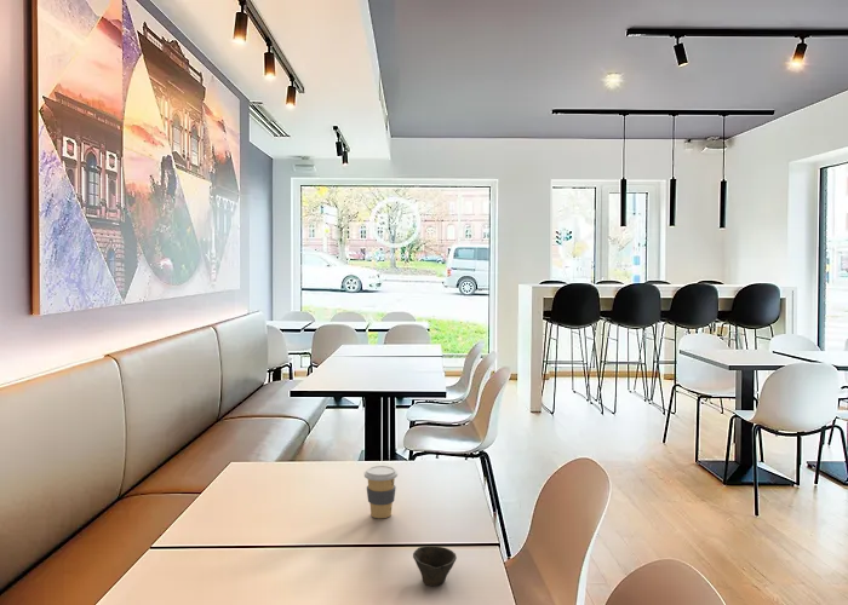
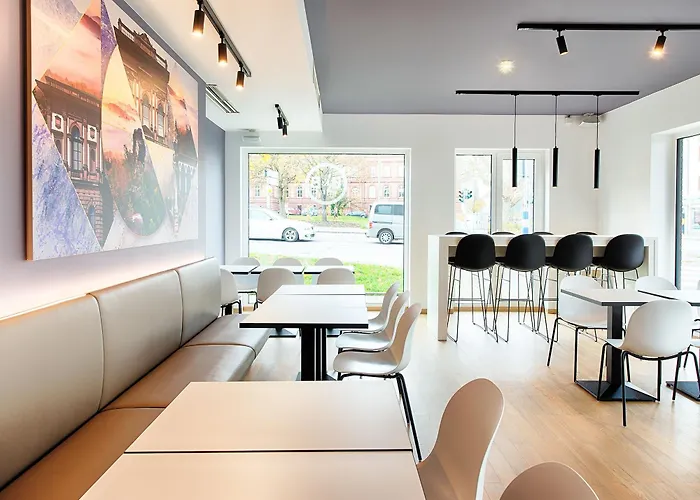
- coffee cup (380, 491)
- cup (432, 565)
